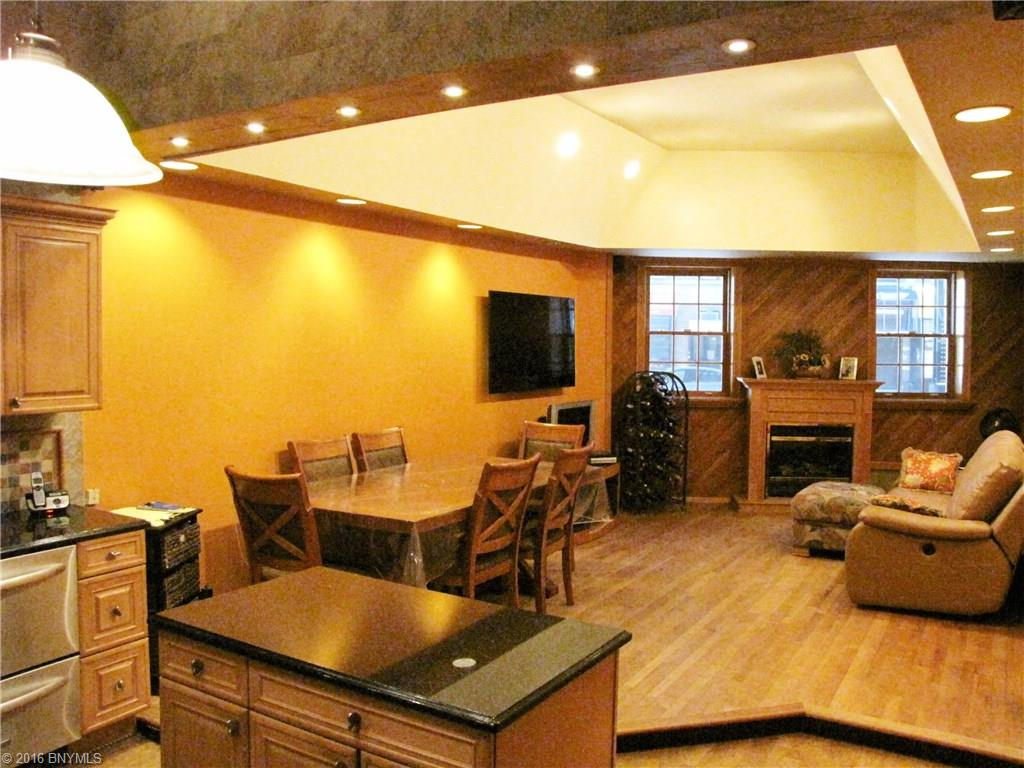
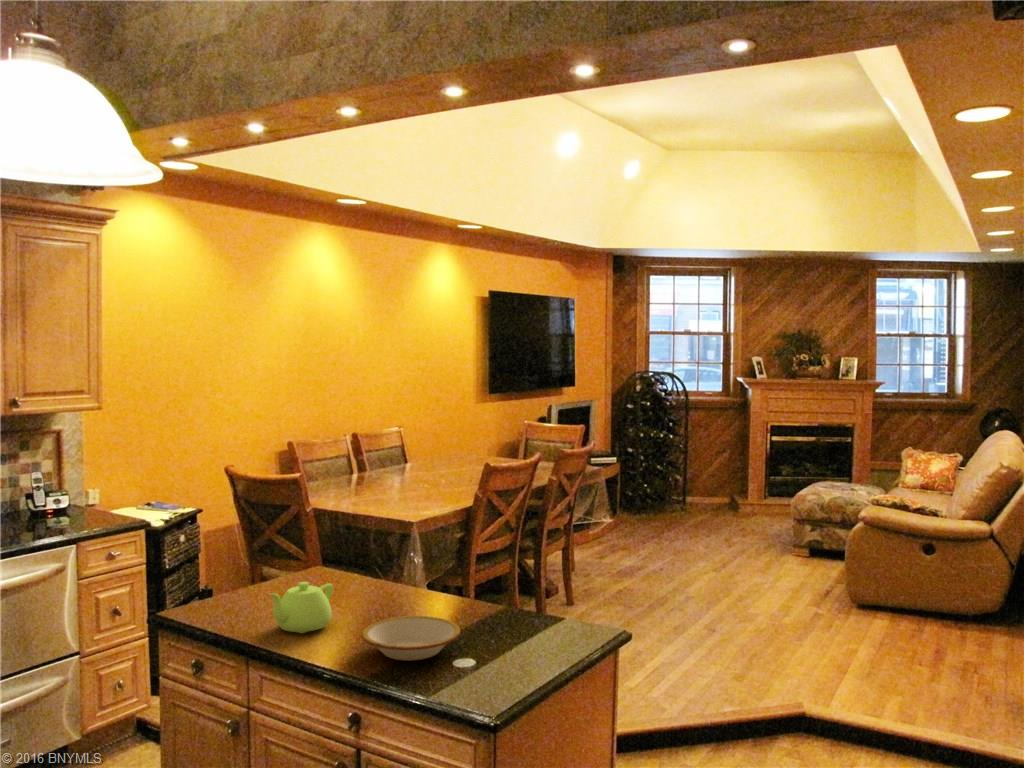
+ teapot (301, 605)
+ bowl (411, 641)
